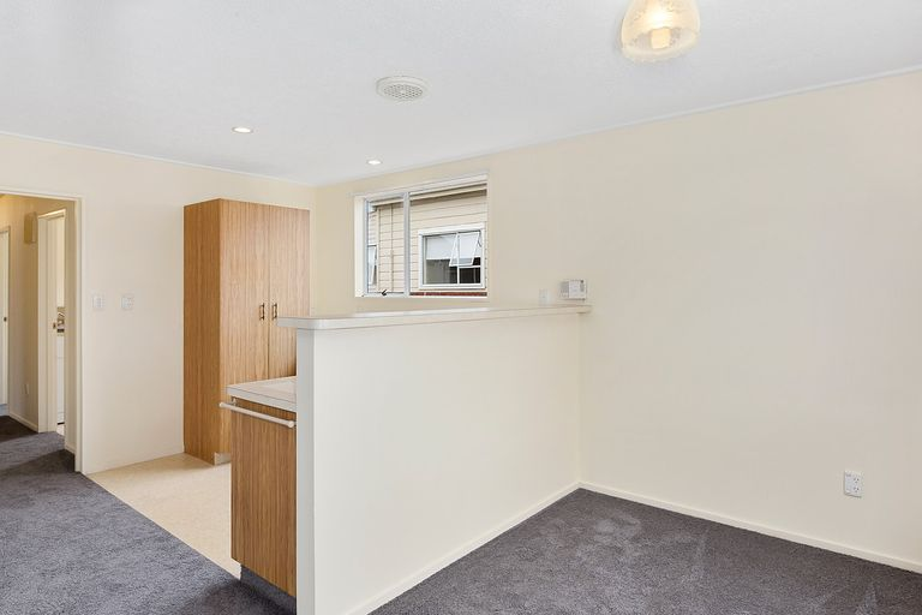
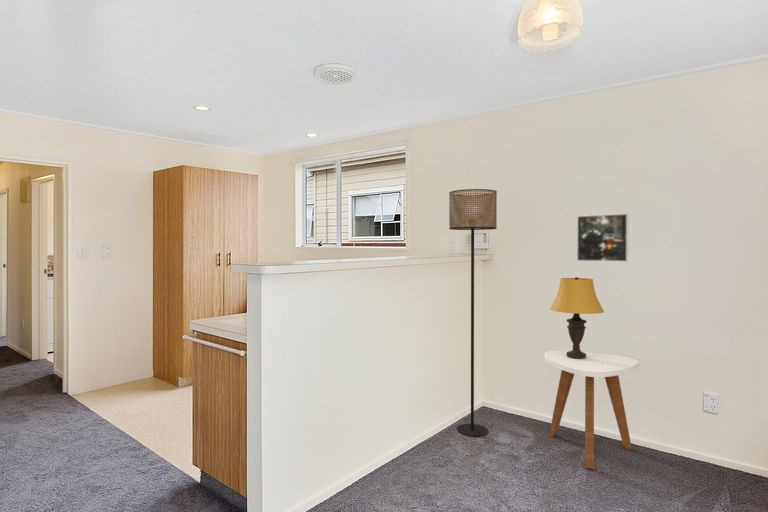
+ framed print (601, 238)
+ side table (585, 405)
+ table lamp (576, 317)
+ floor lamp (472, 311)
